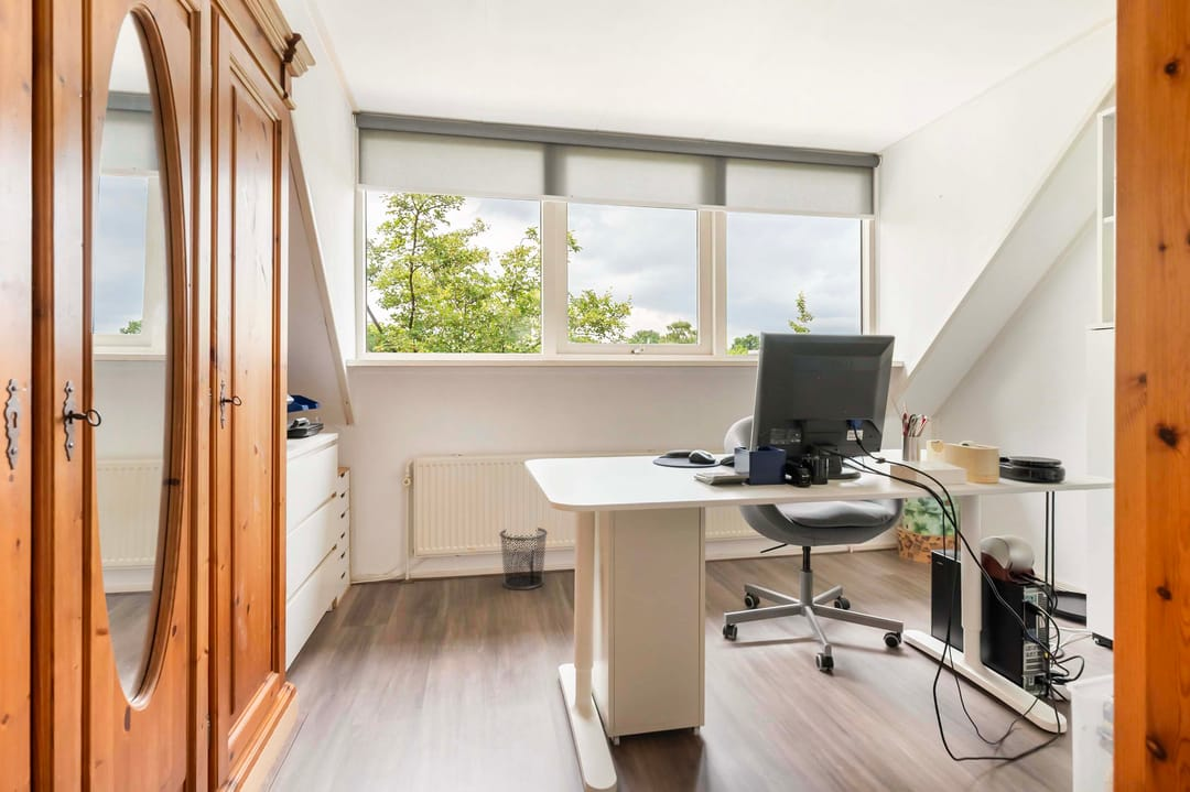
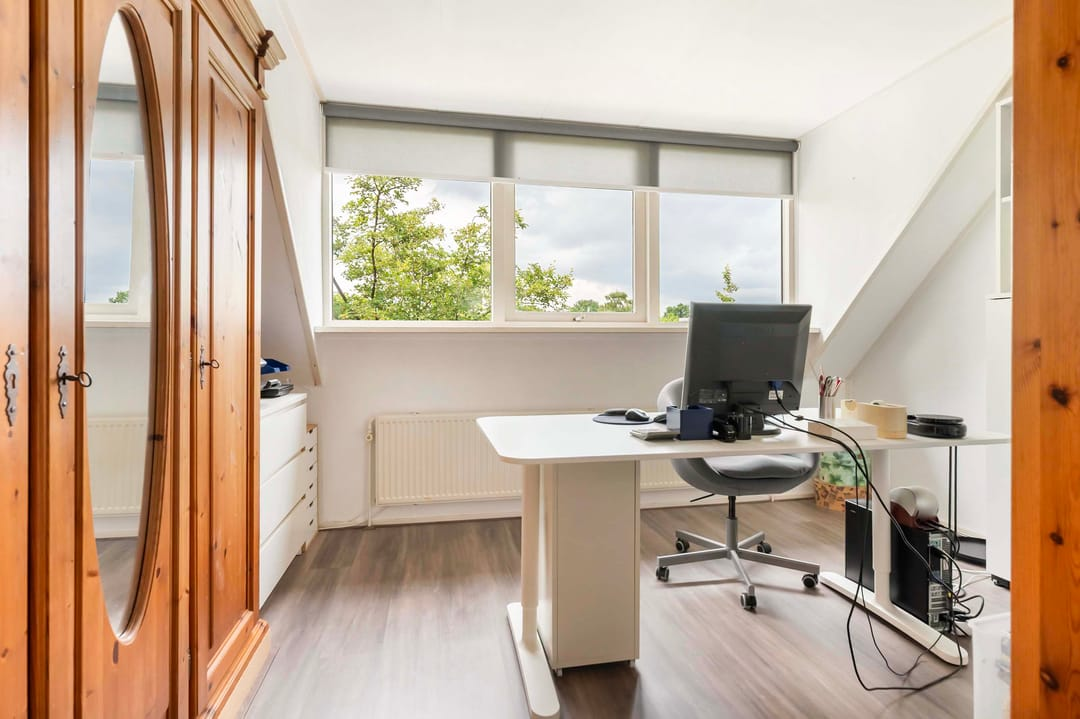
- waste bin (523, 557)
